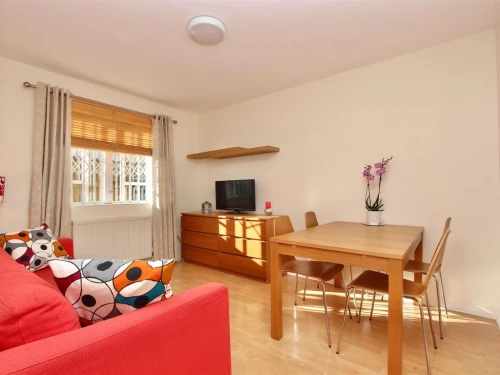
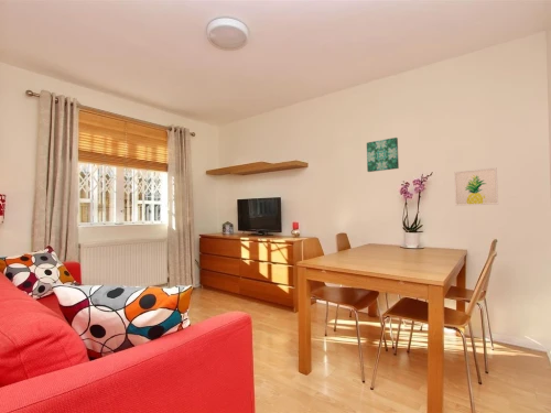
+ wall art (475, 187)
+ wall art (381, 155)
